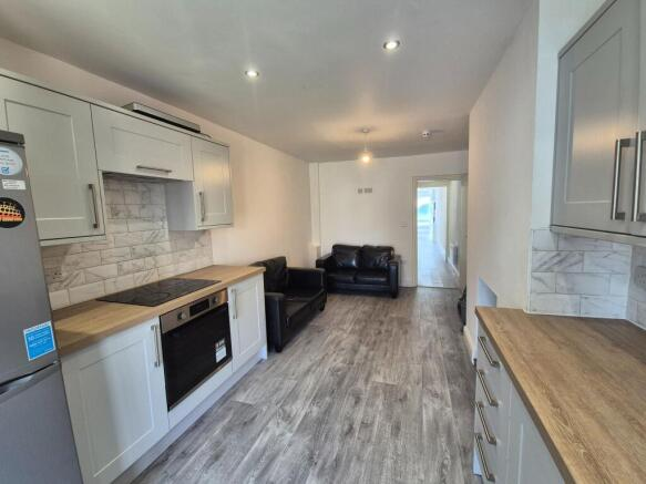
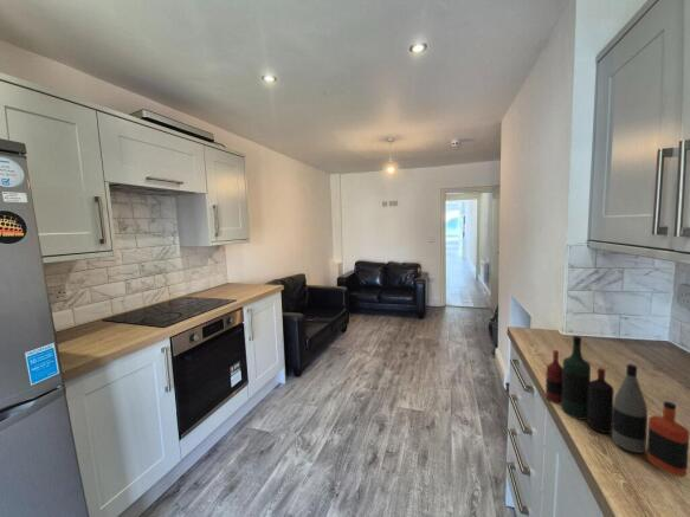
+ bottle collection (604, 388)
